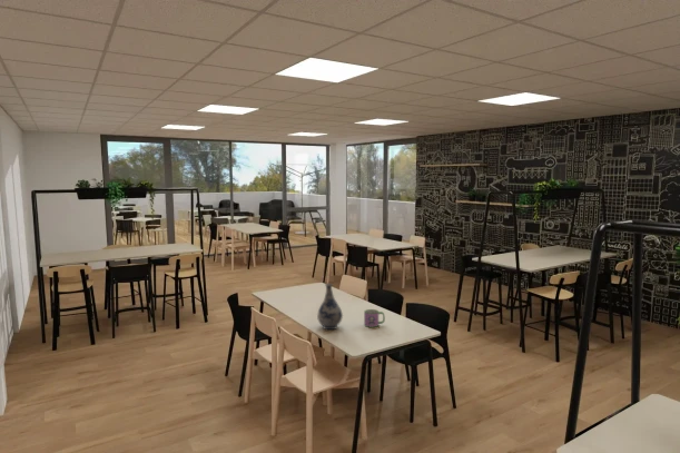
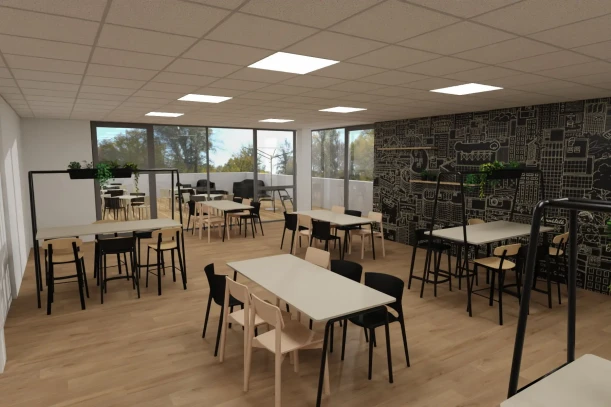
- vase (329, 305)
- mug (374, 318)
